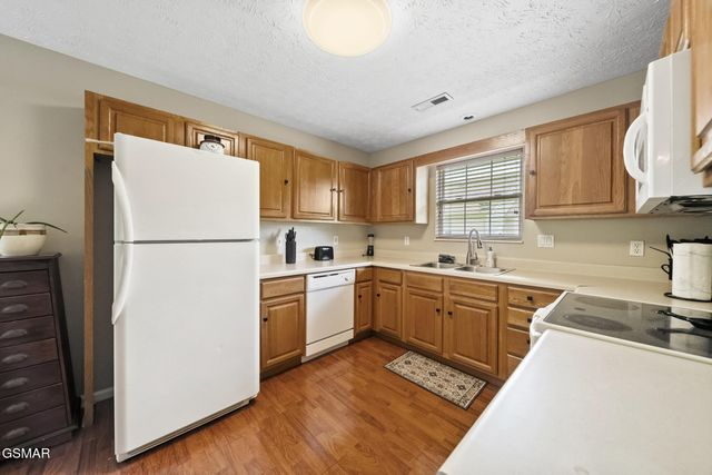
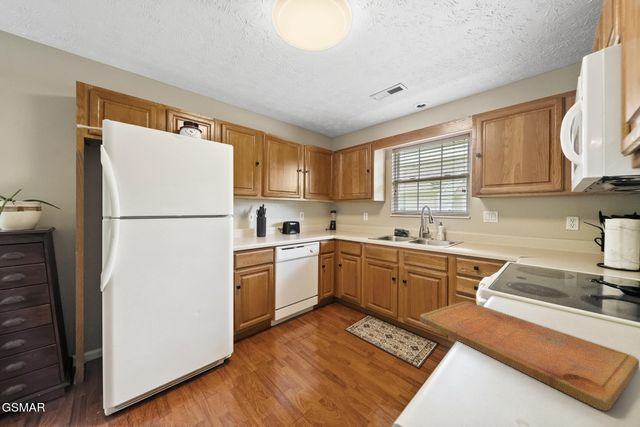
+ cutting board (510, 336)
